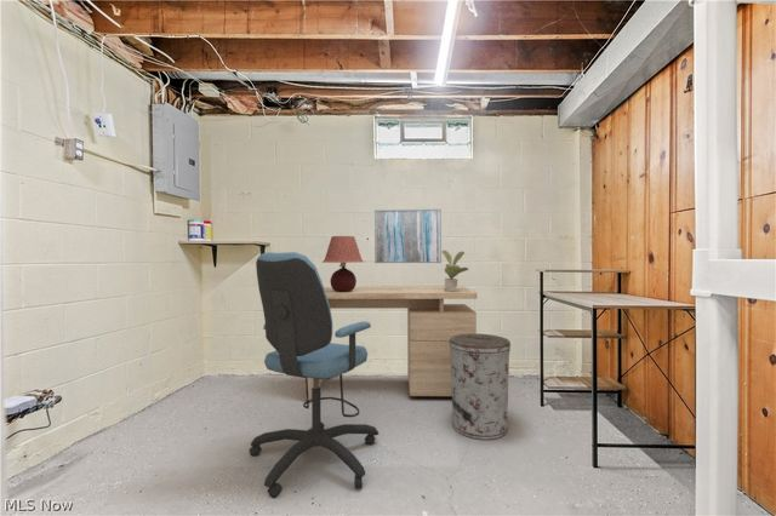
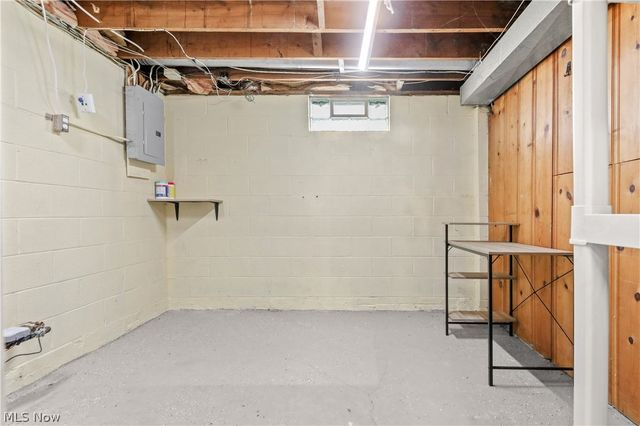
- desk (407, 338)
- potted plant (455, 270)
- wall art (407, 236)
- table lamp (343, 263)
- trash can (479, 380)
- office chair (312, 357)
